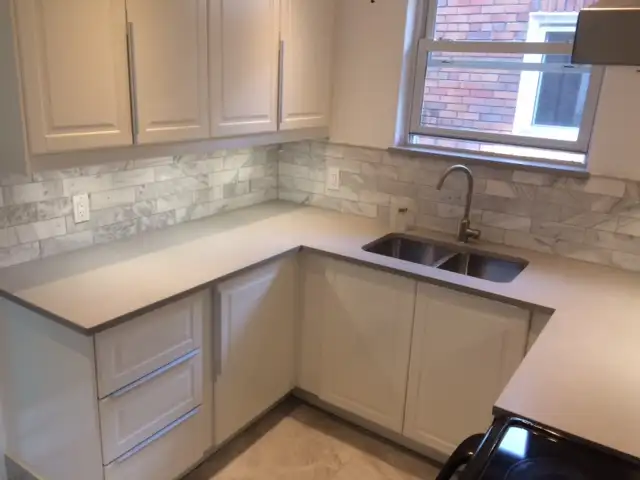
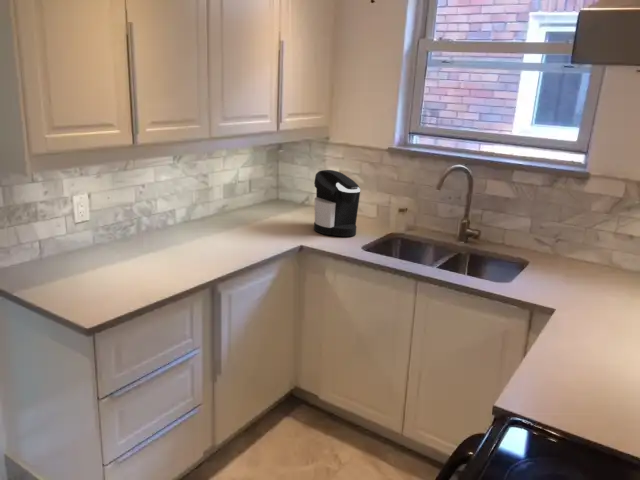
+ coffee maker (338, 202)
